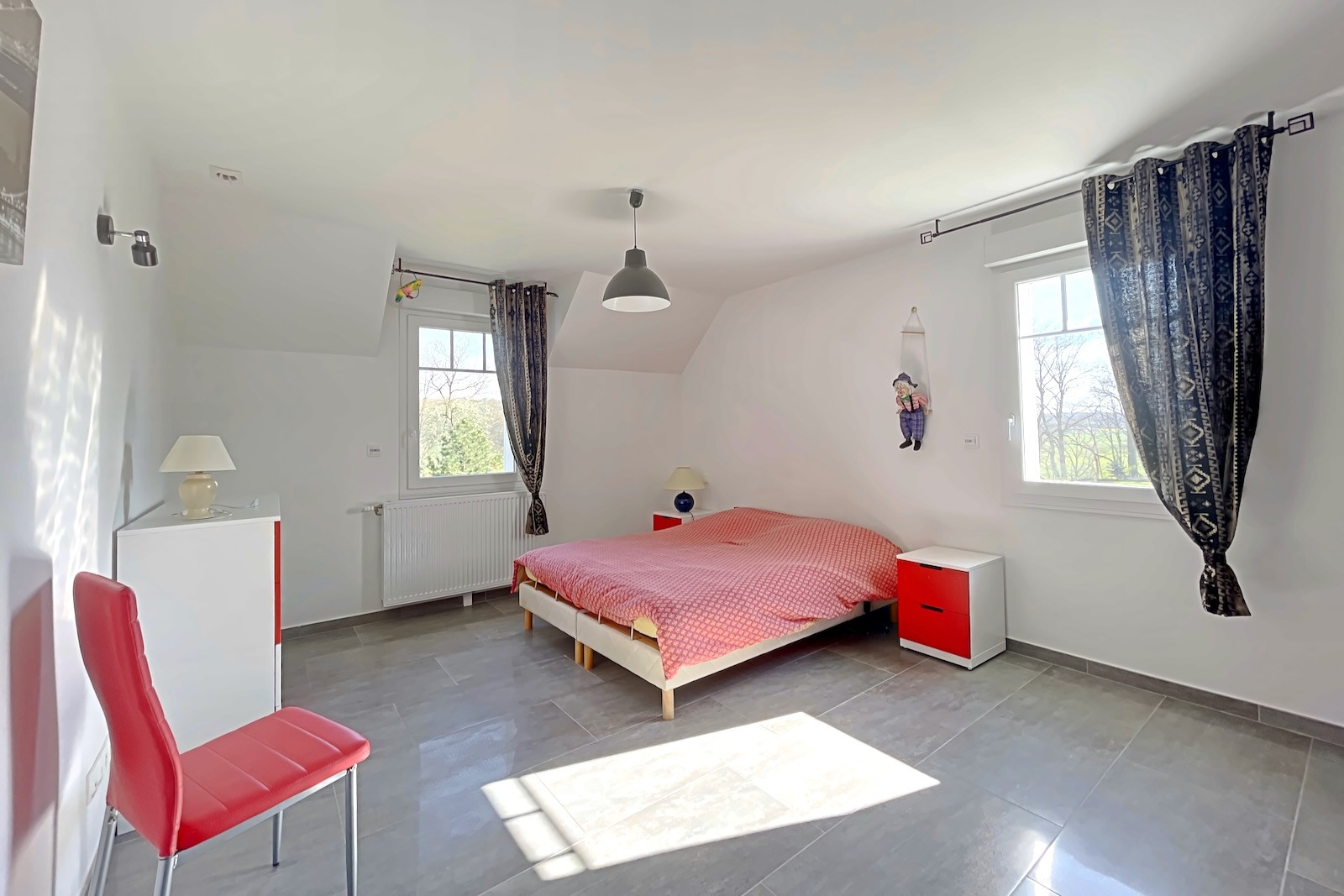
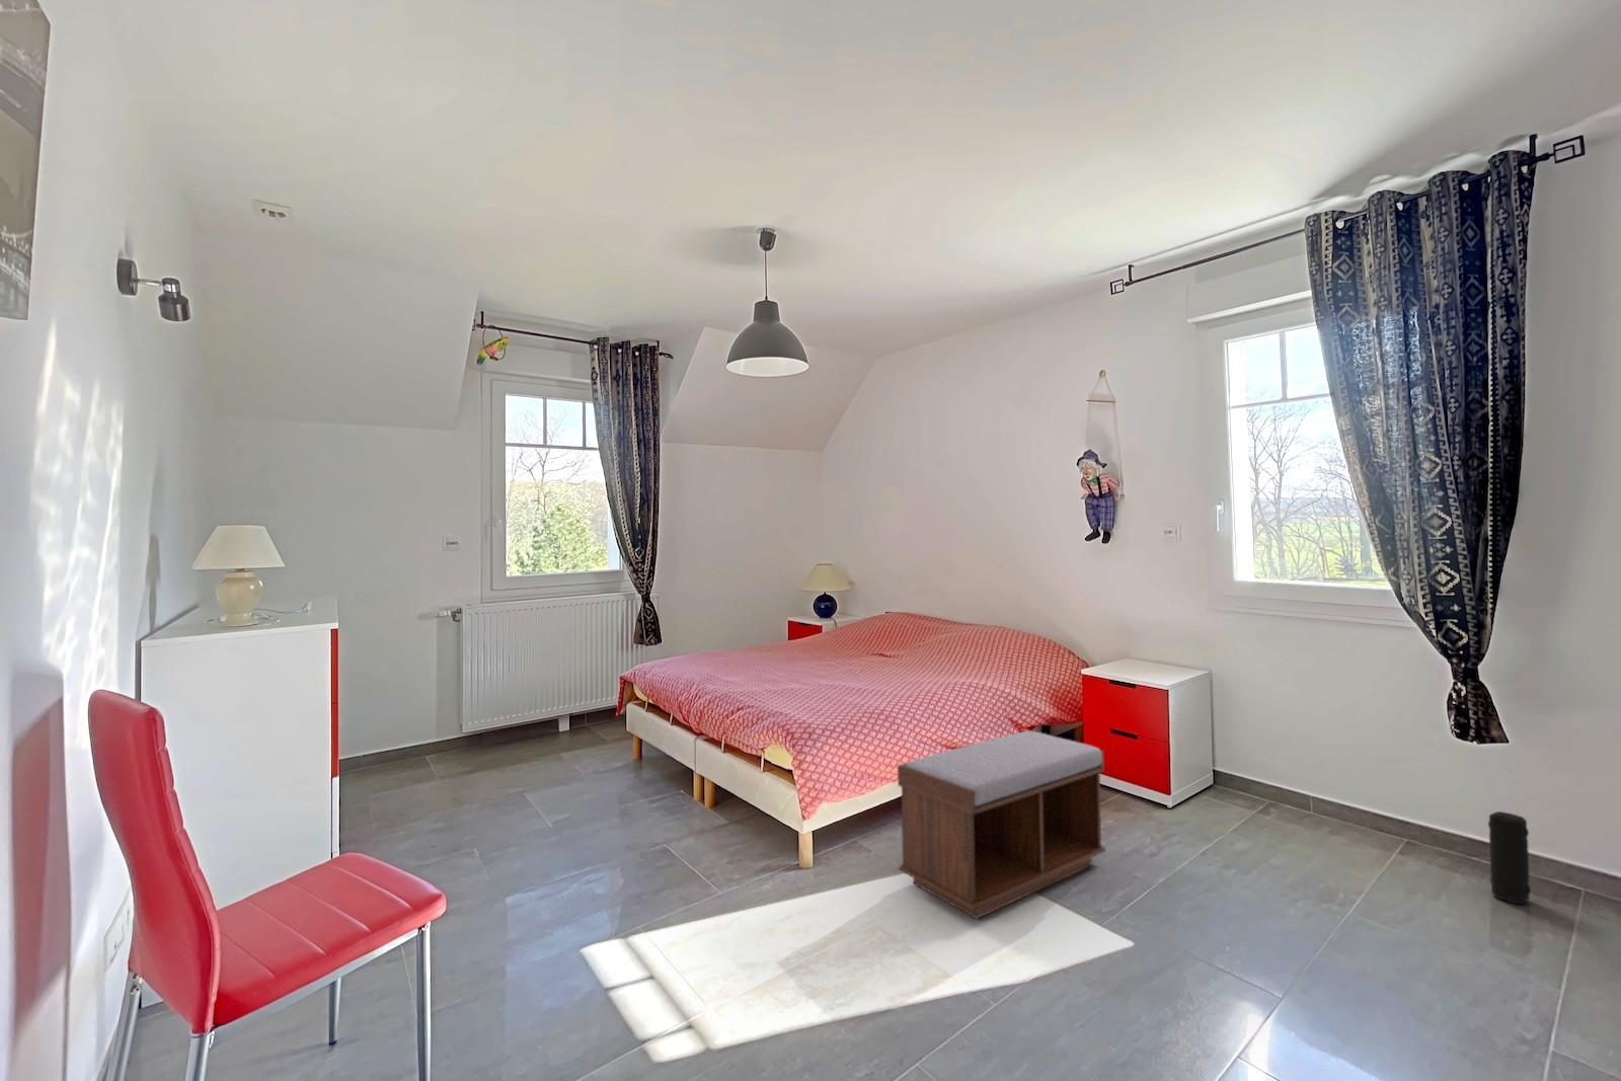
+ bench (1005, 812)
+ speaker (1509, 857)
